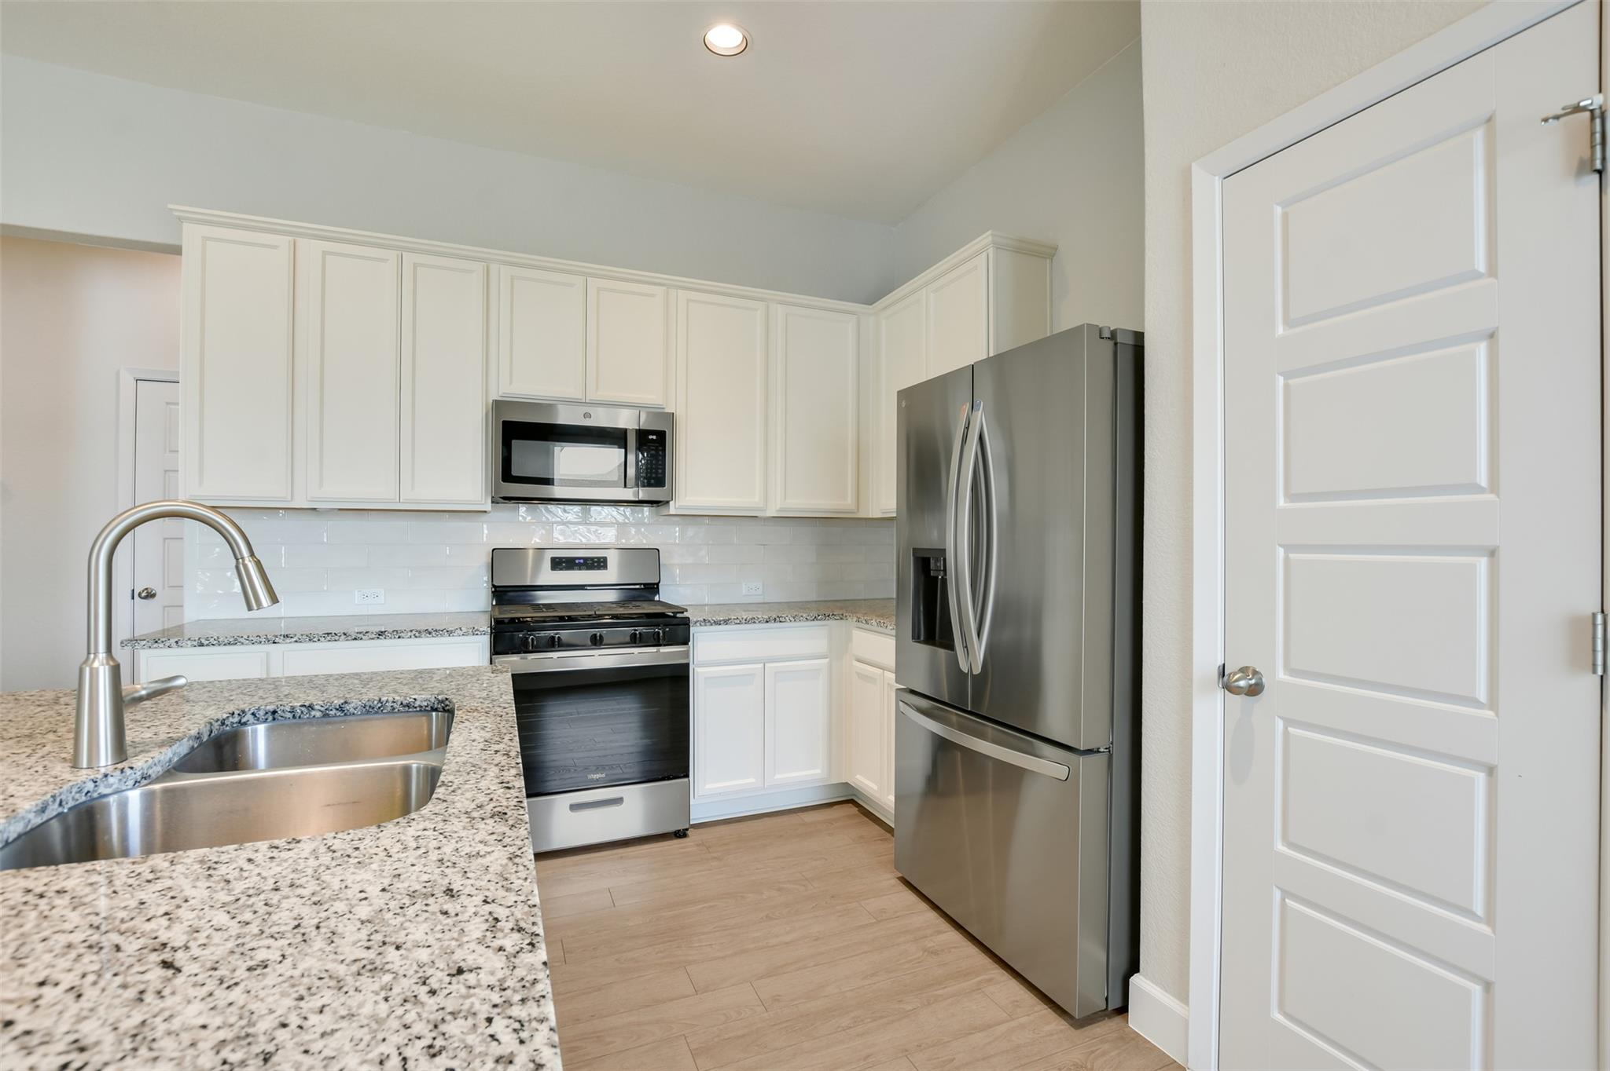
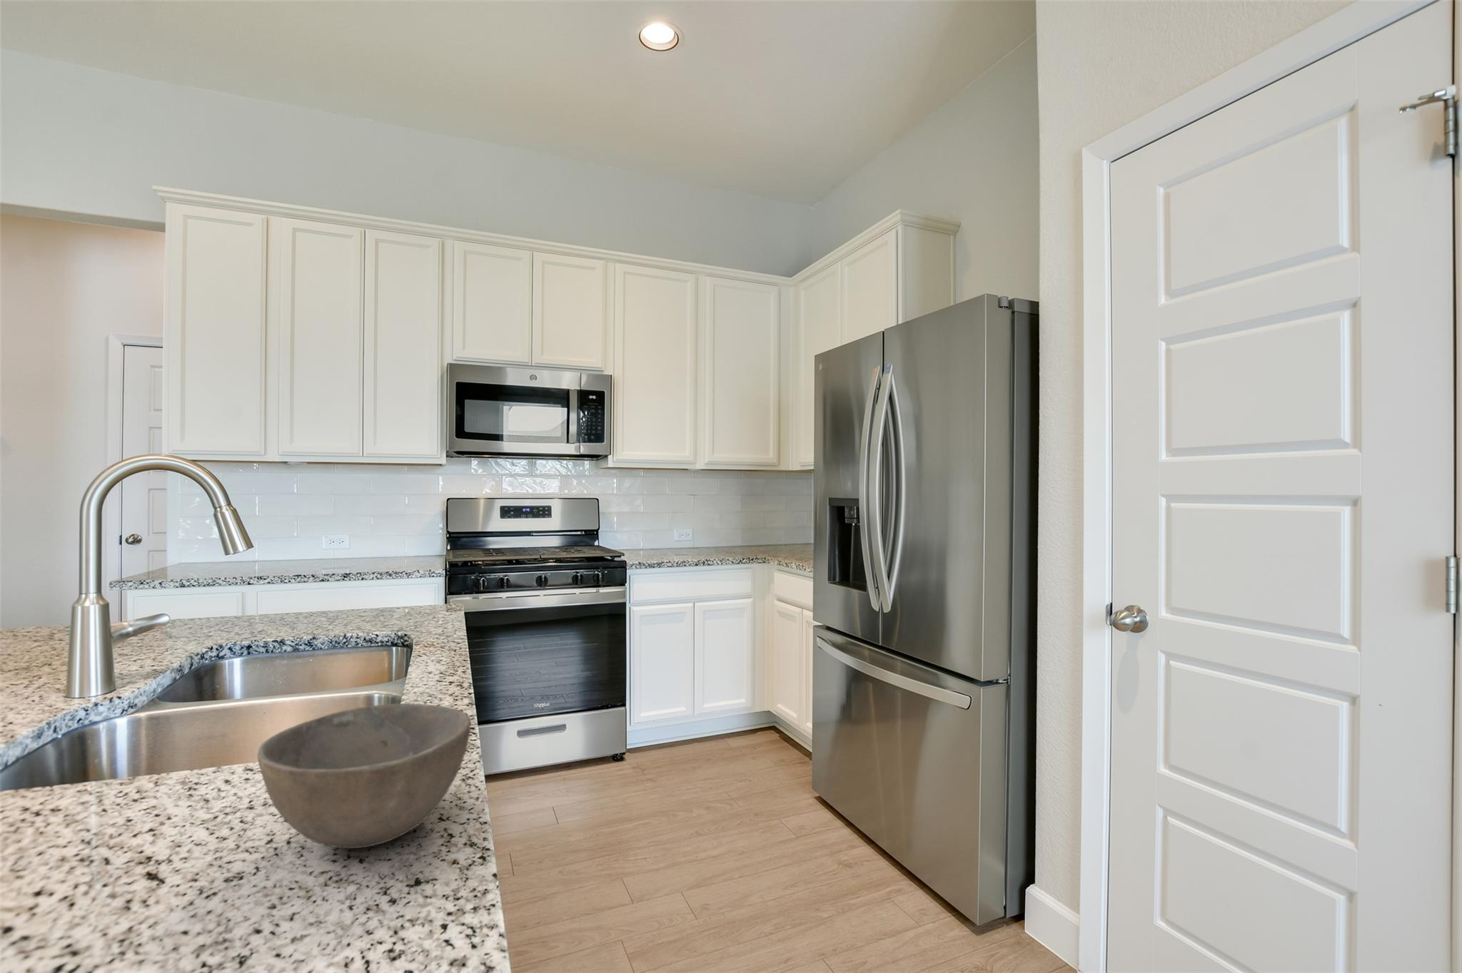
+ bowl (369, 782)
